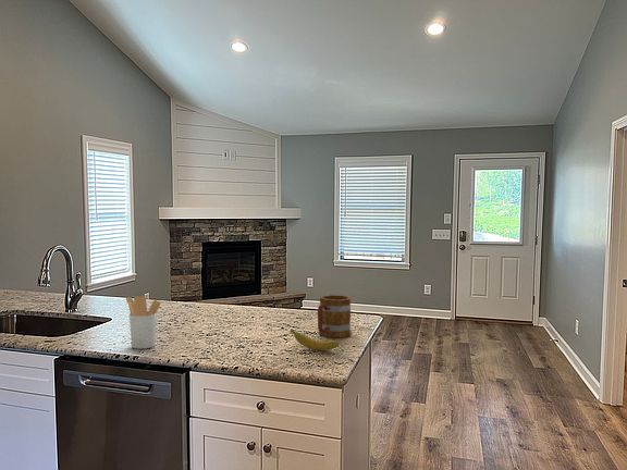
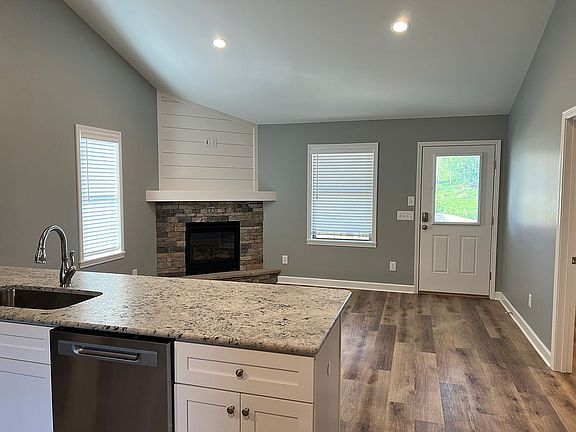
- banana (314, 339)
- mug (331, 317)
- utensil holder (140, 320)
